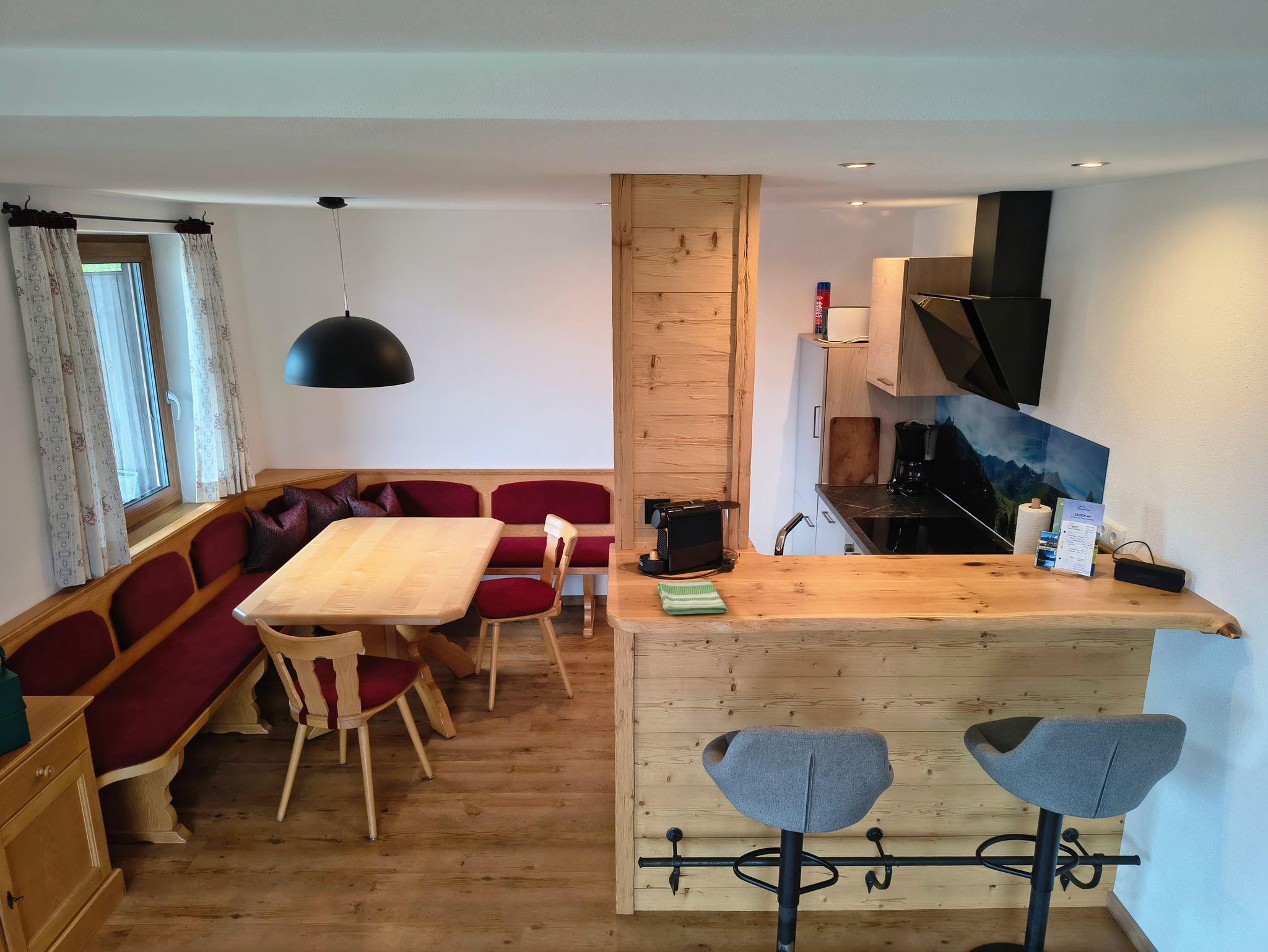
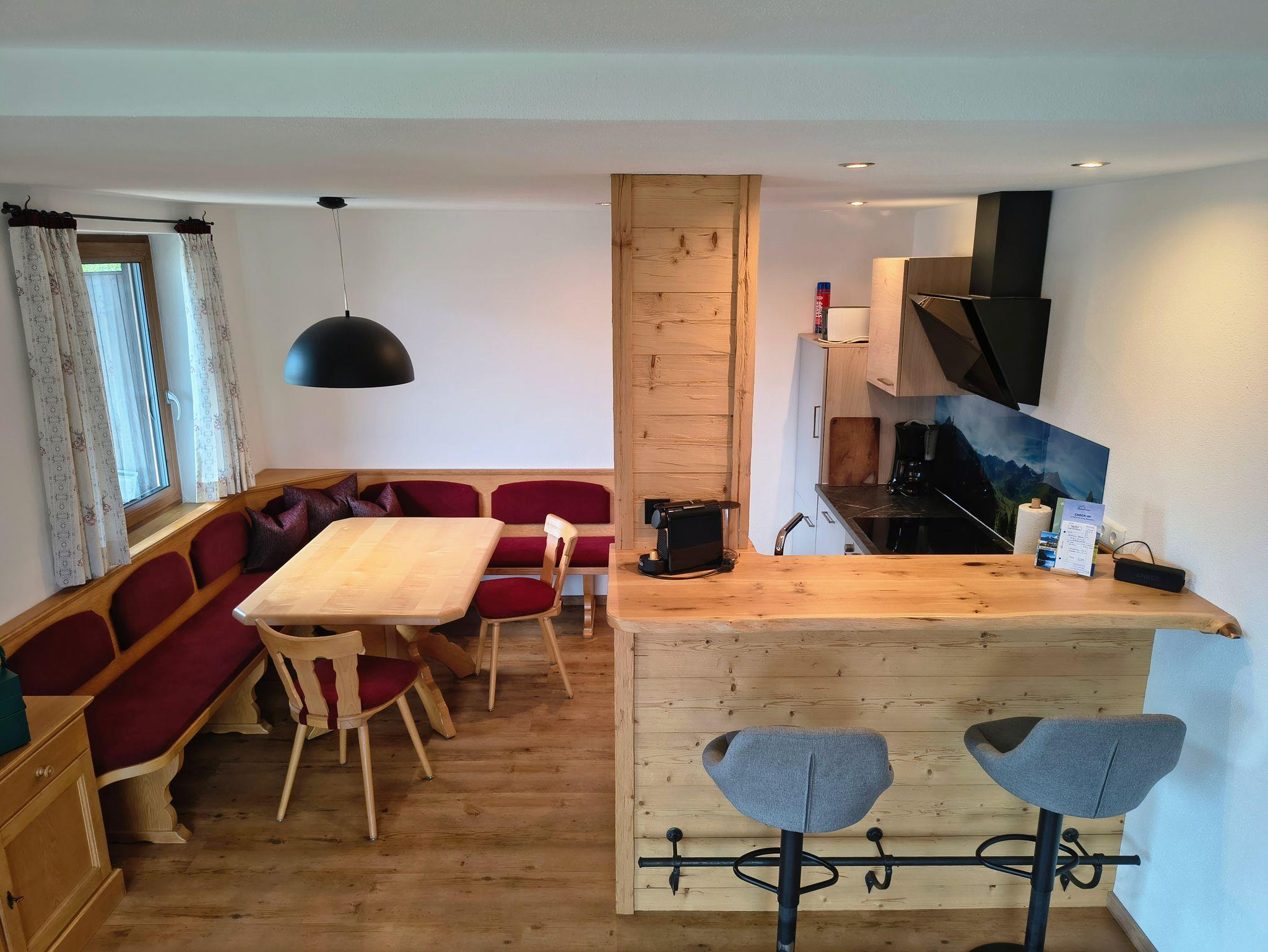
- dish towel (690, 596)
